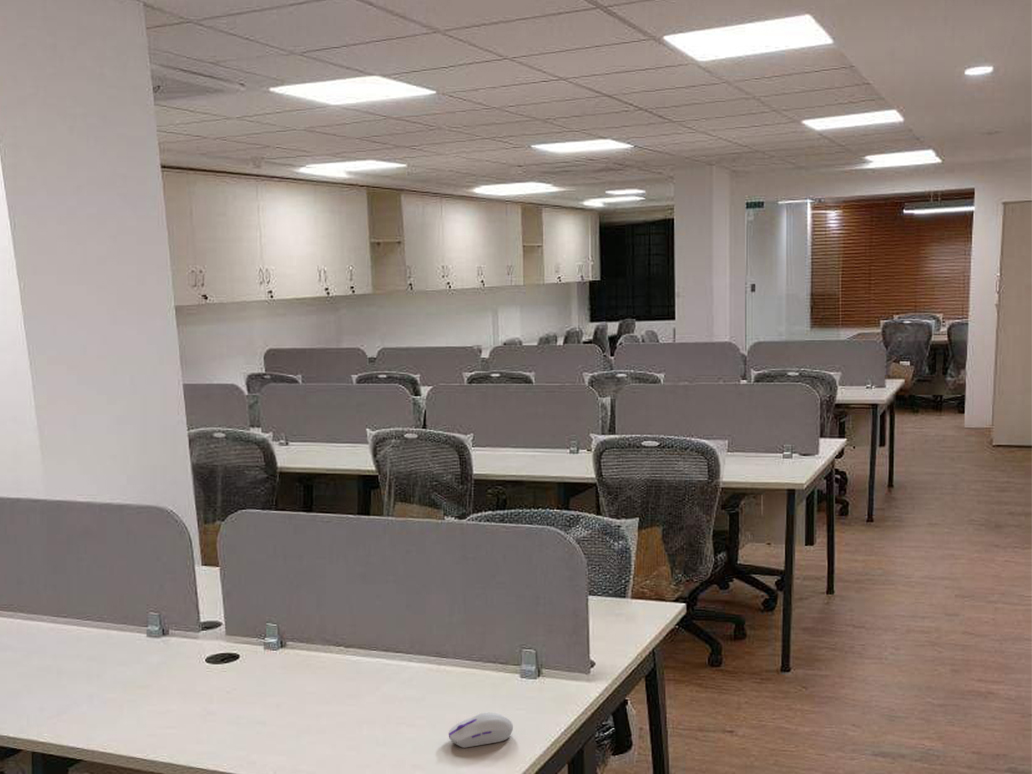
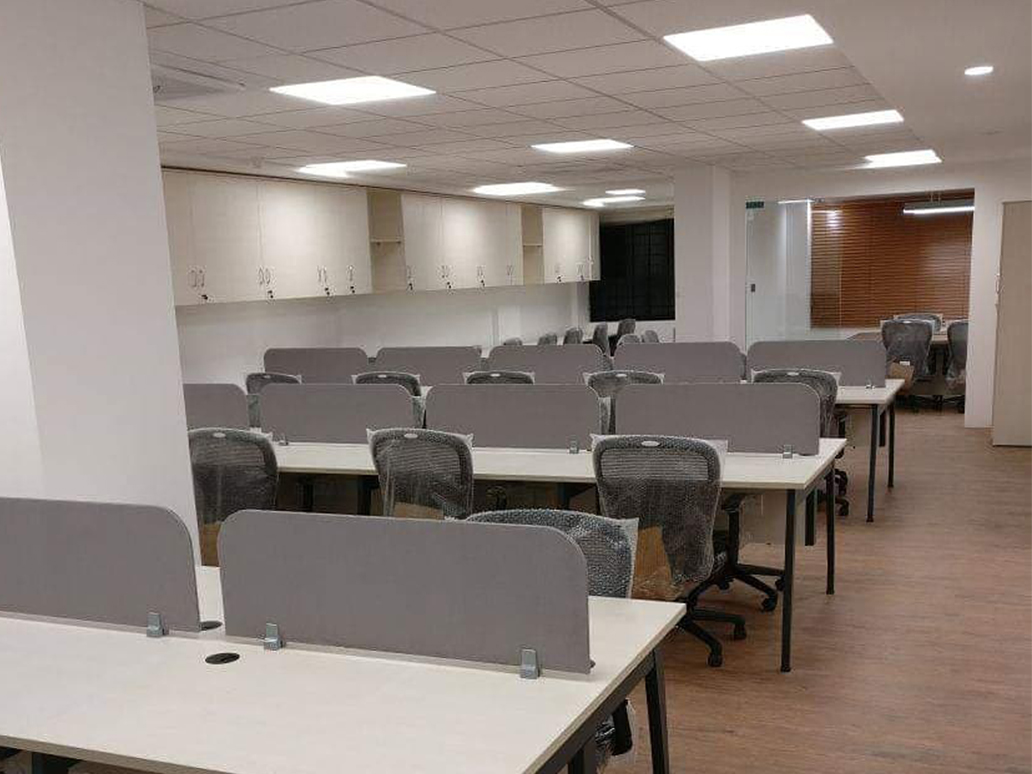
- computer mouse (480, 727)
